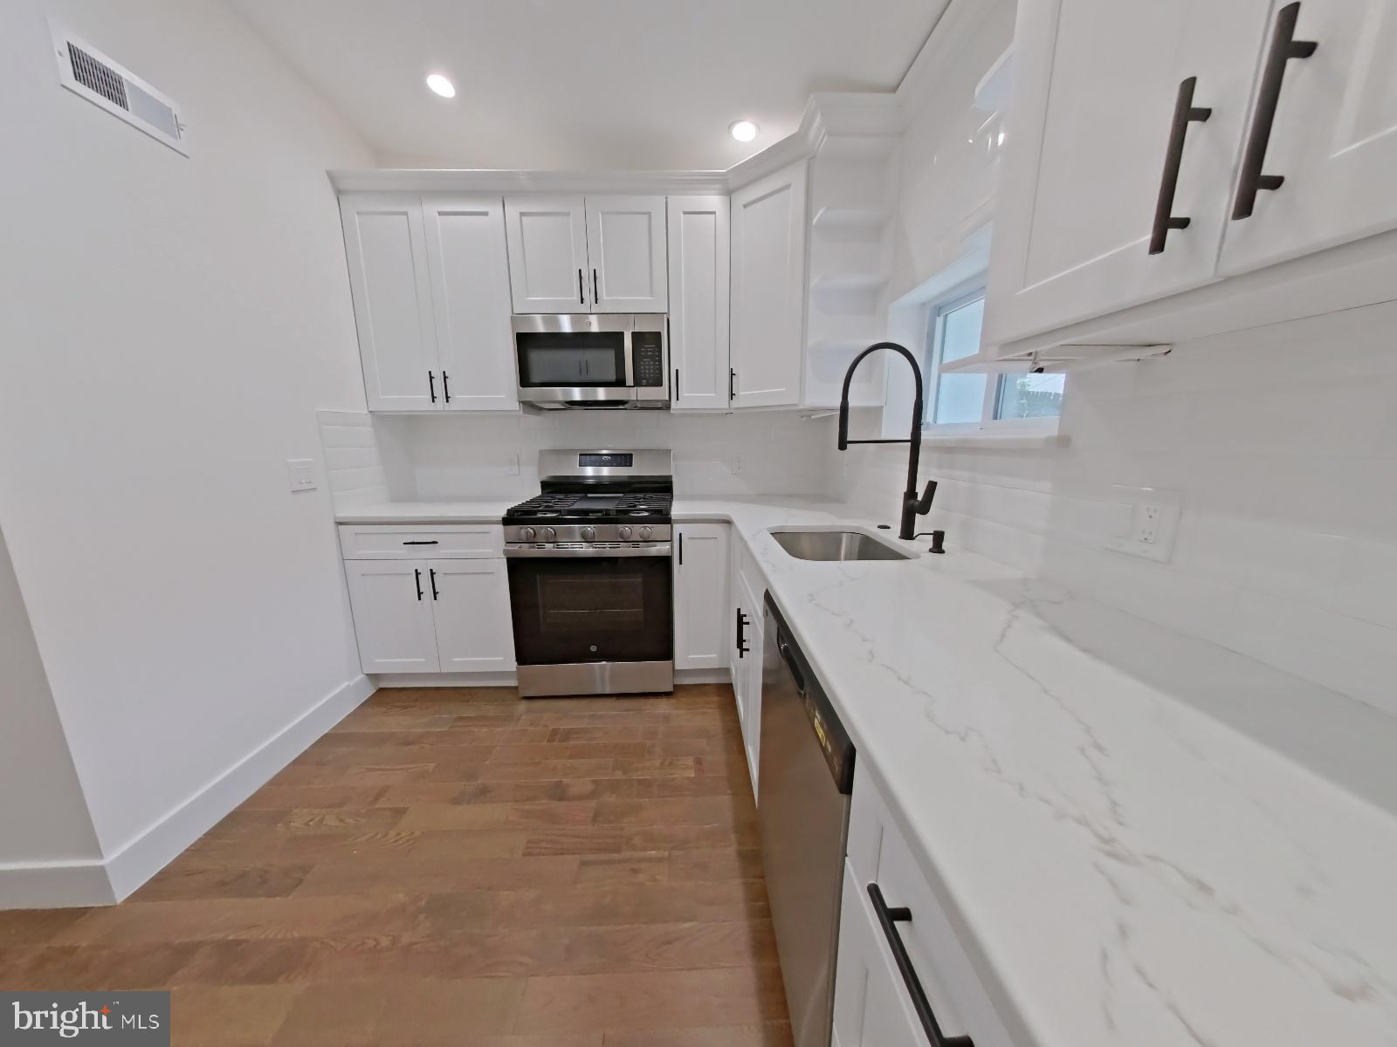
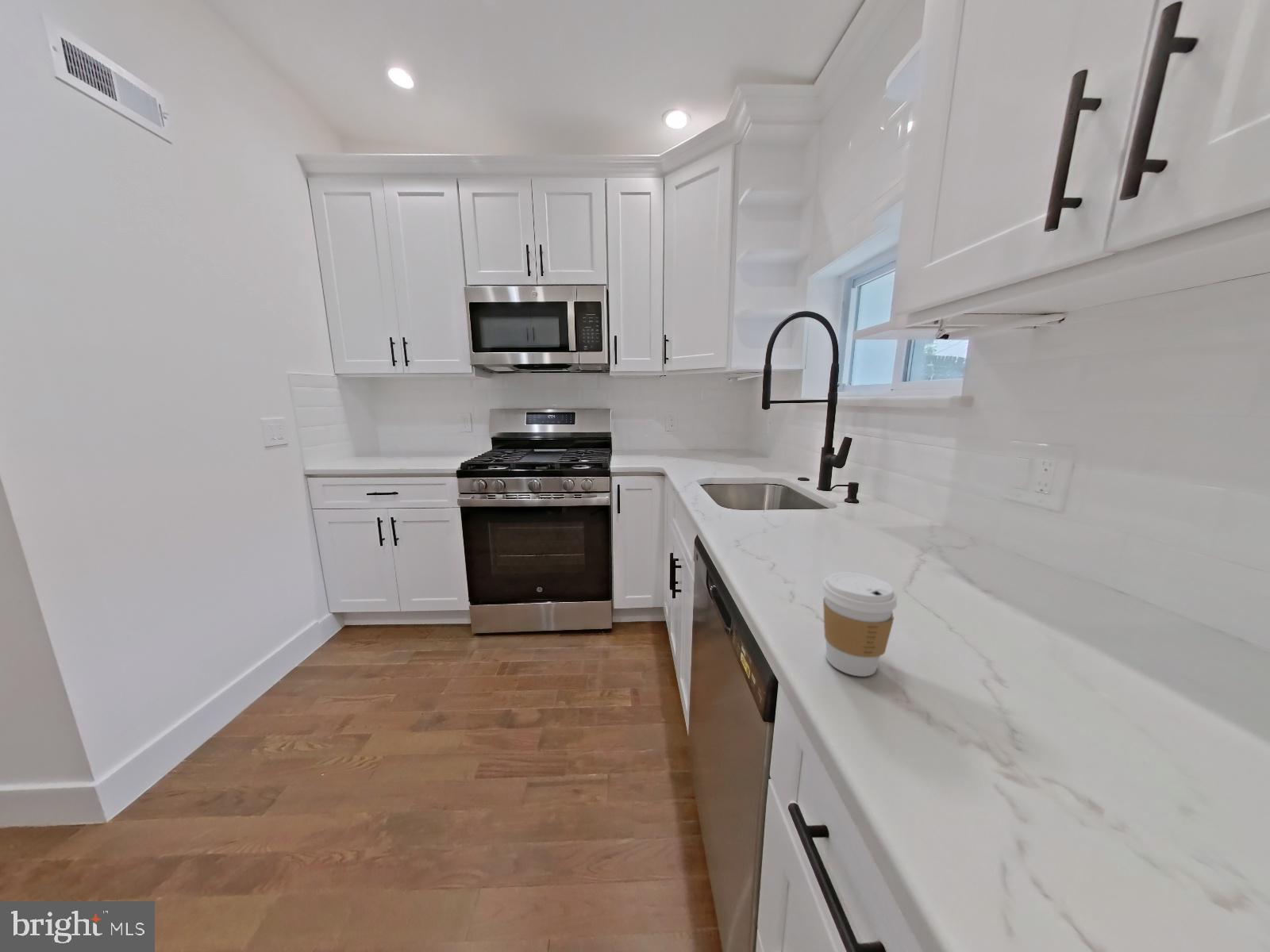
+ coffee cup (855, 621)
